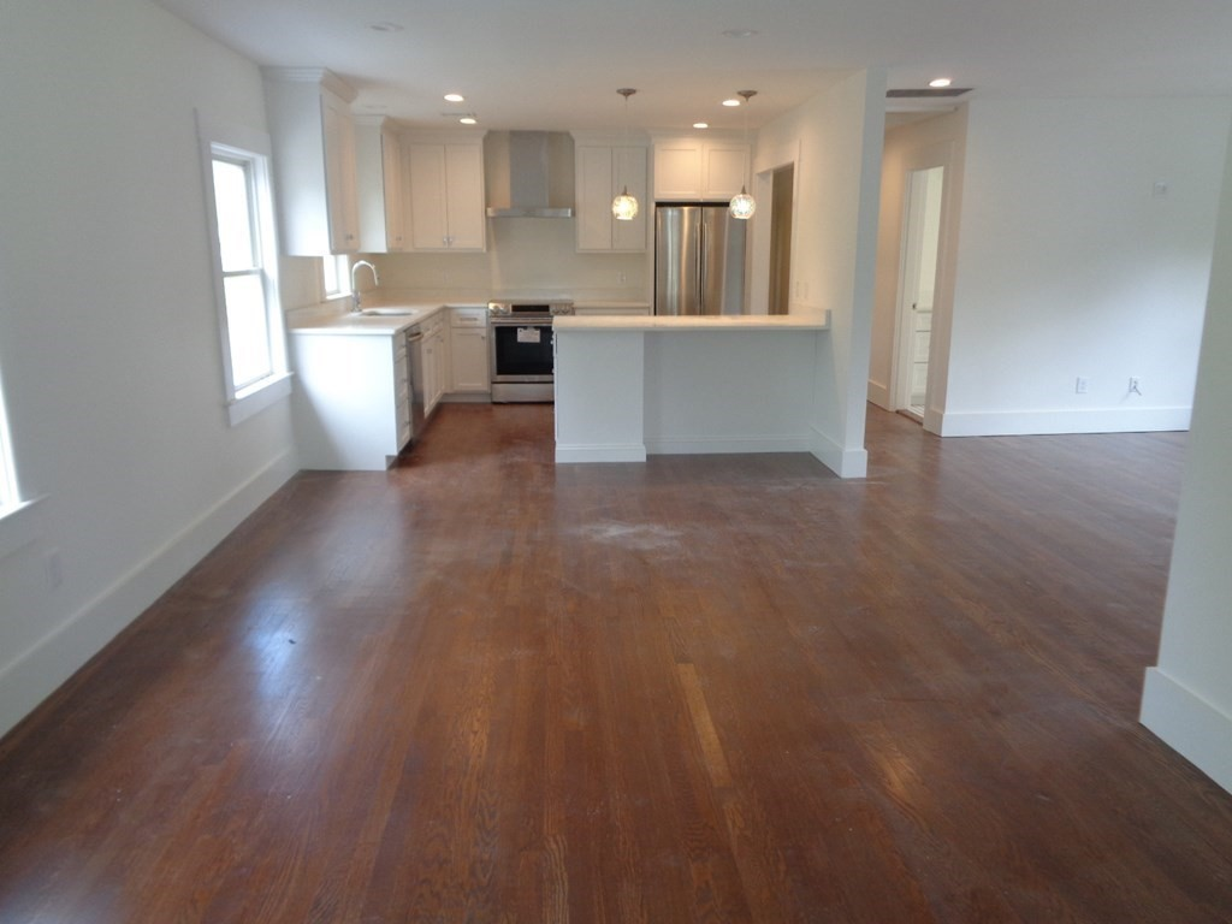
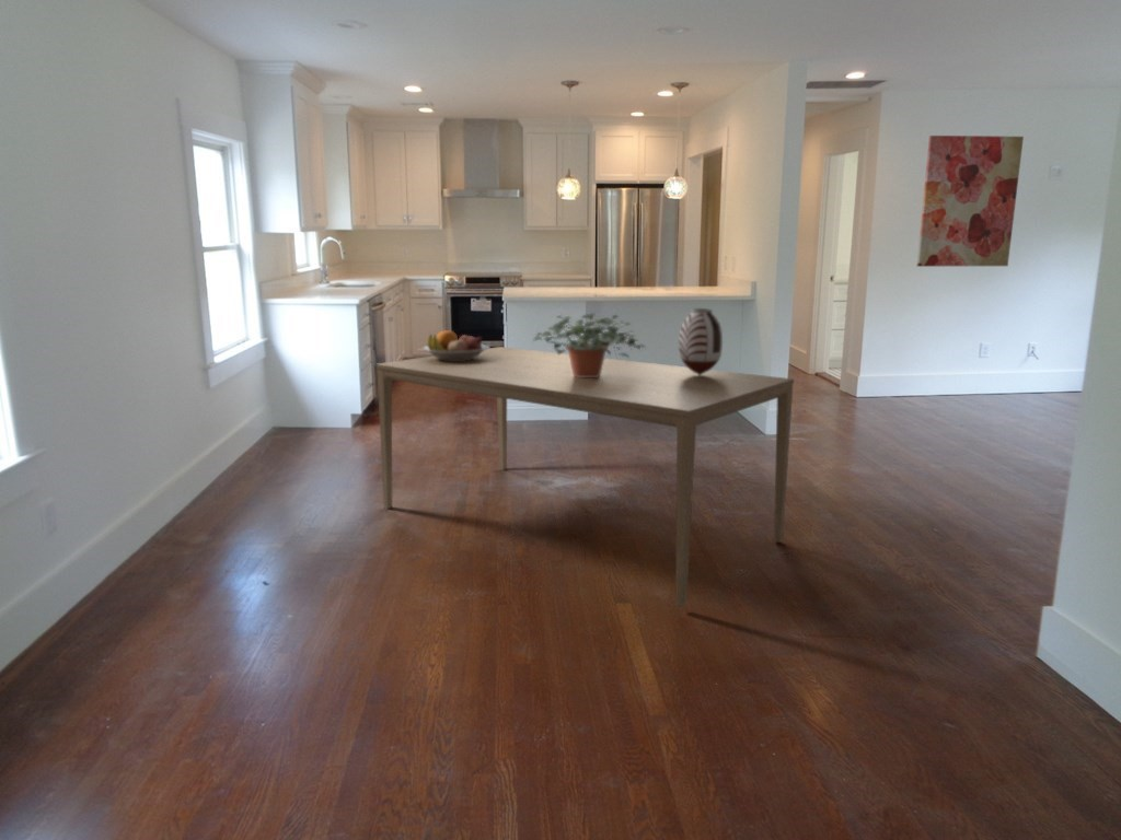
+ fruit bowl (455, 343)
+ wall art (969, 202)
+ potted plant (593, 346)
+ vase (701, 341)
+ dining table (578, 410)
